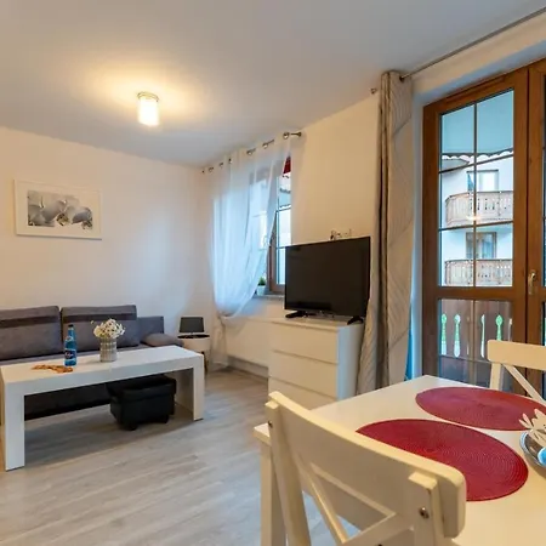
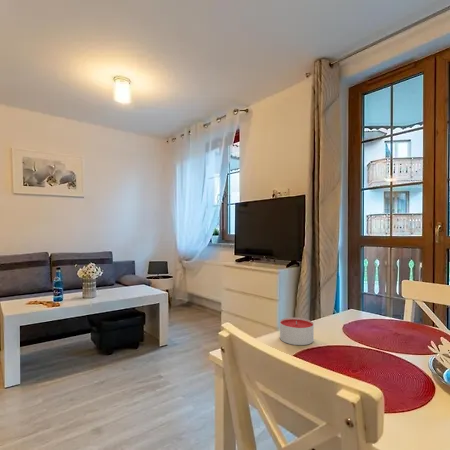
+ candle (296, 330)
